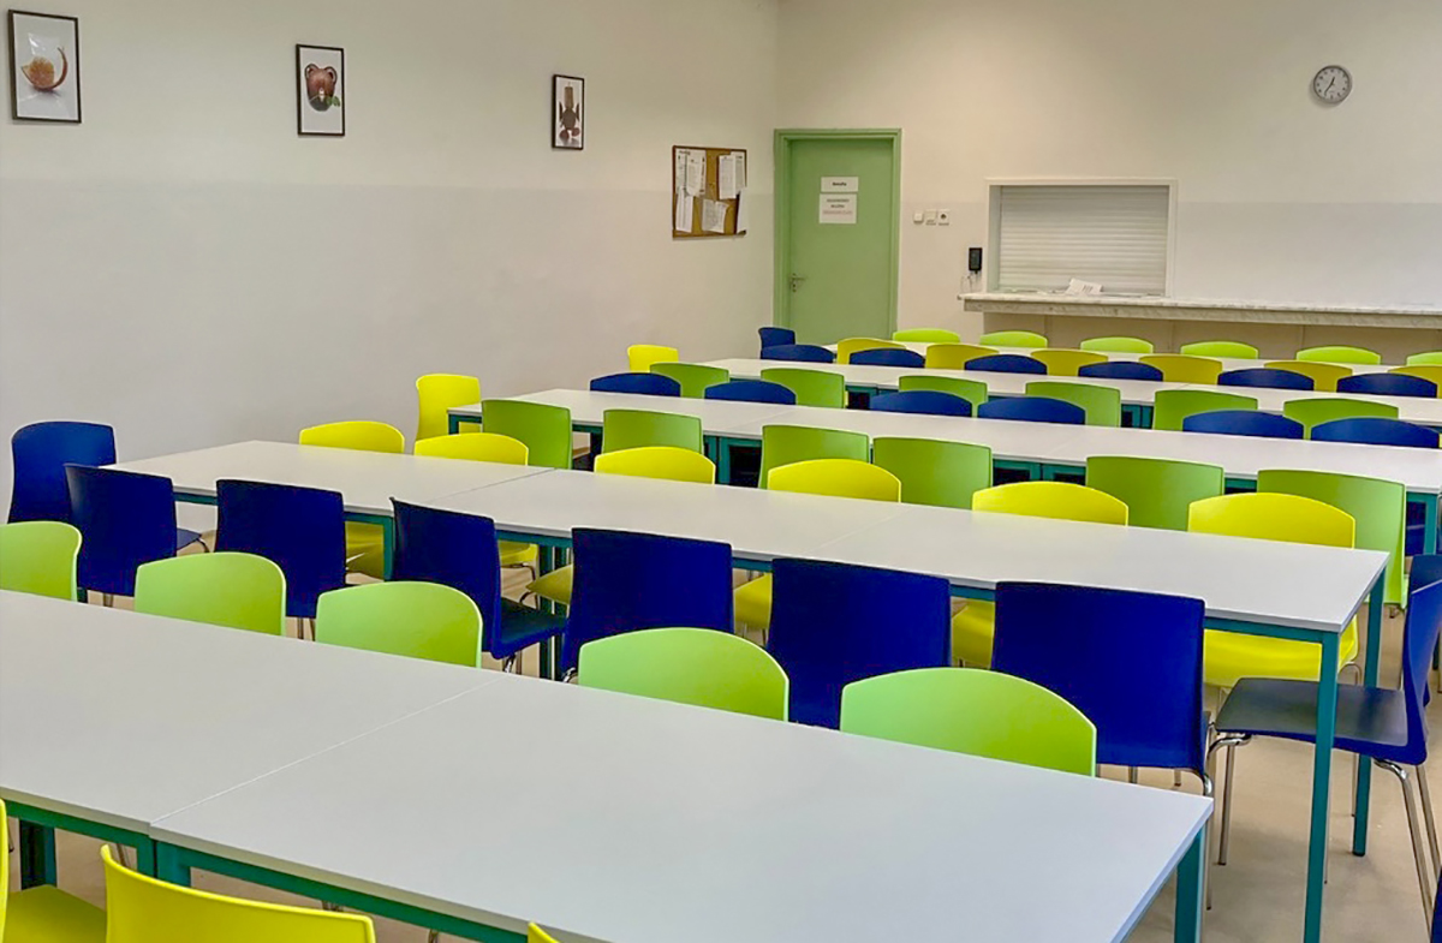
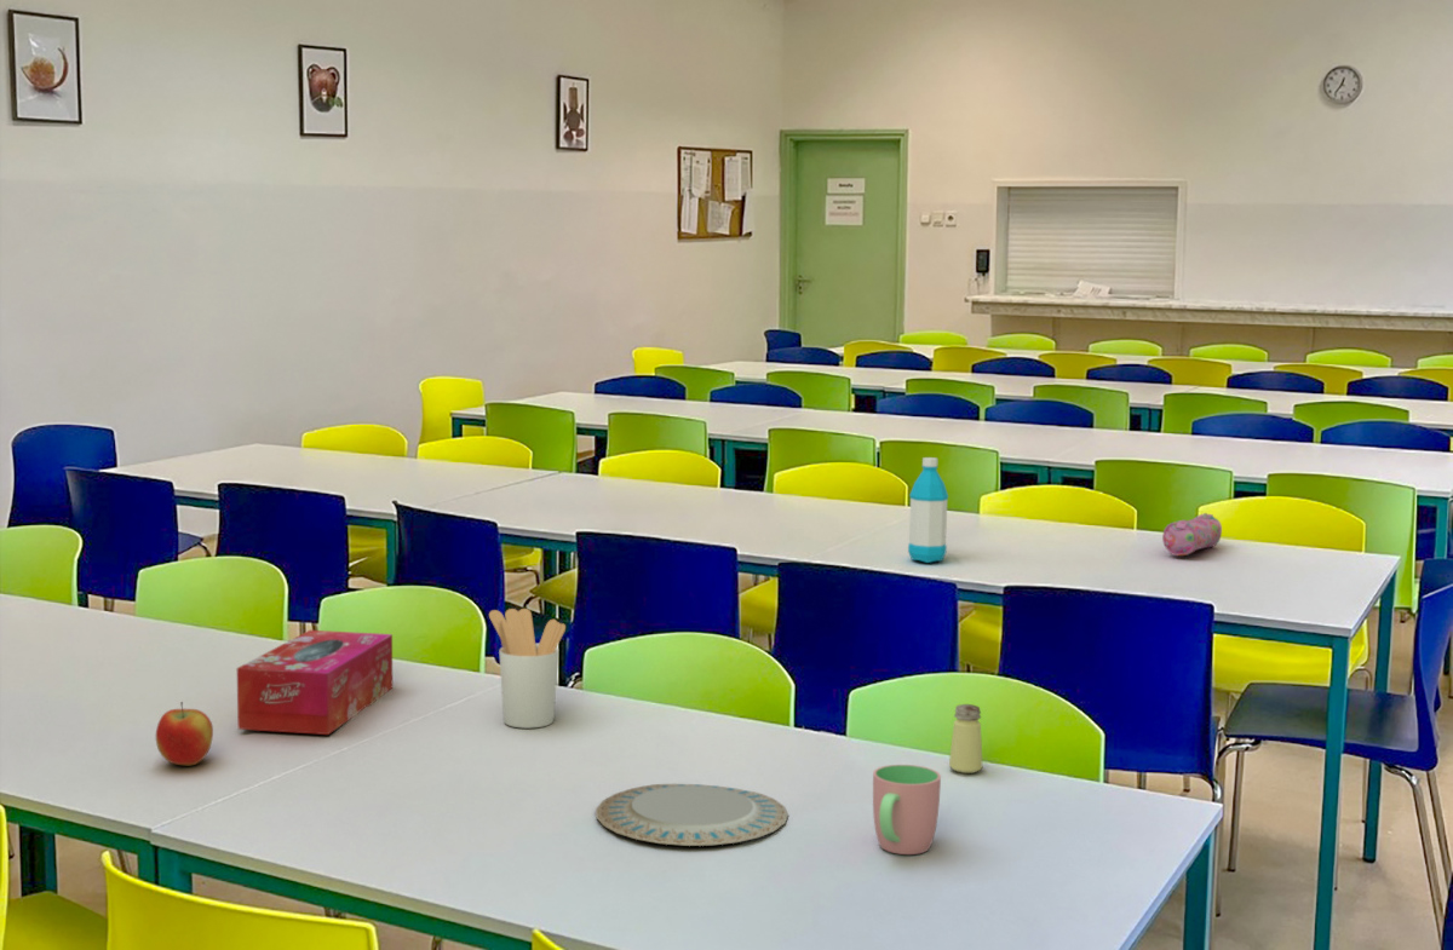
+ cup (901, 813)
+ saltshaker (966, 737)
+ tissue box (318, 679)
+ chinaware (691, 808)
+ water bottle (927, 509)
+ utensil holder (522, 664)
+ pencil case (1193, 534)
+ apple (184, 732)
